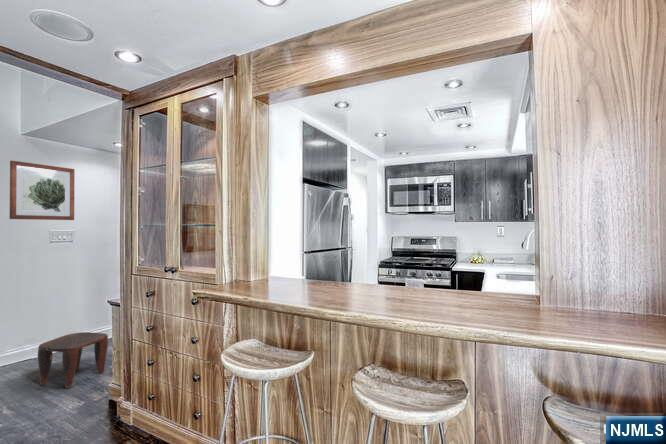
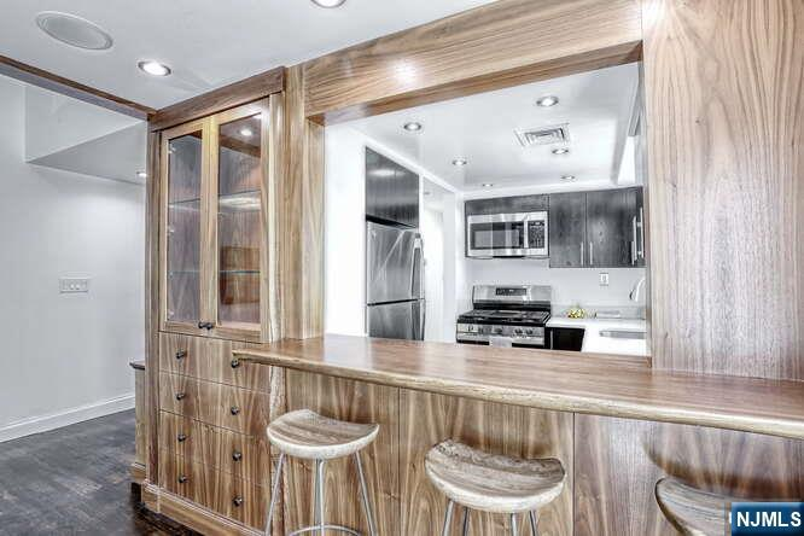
- stool (74, 358)
- wall art (44, 192)
